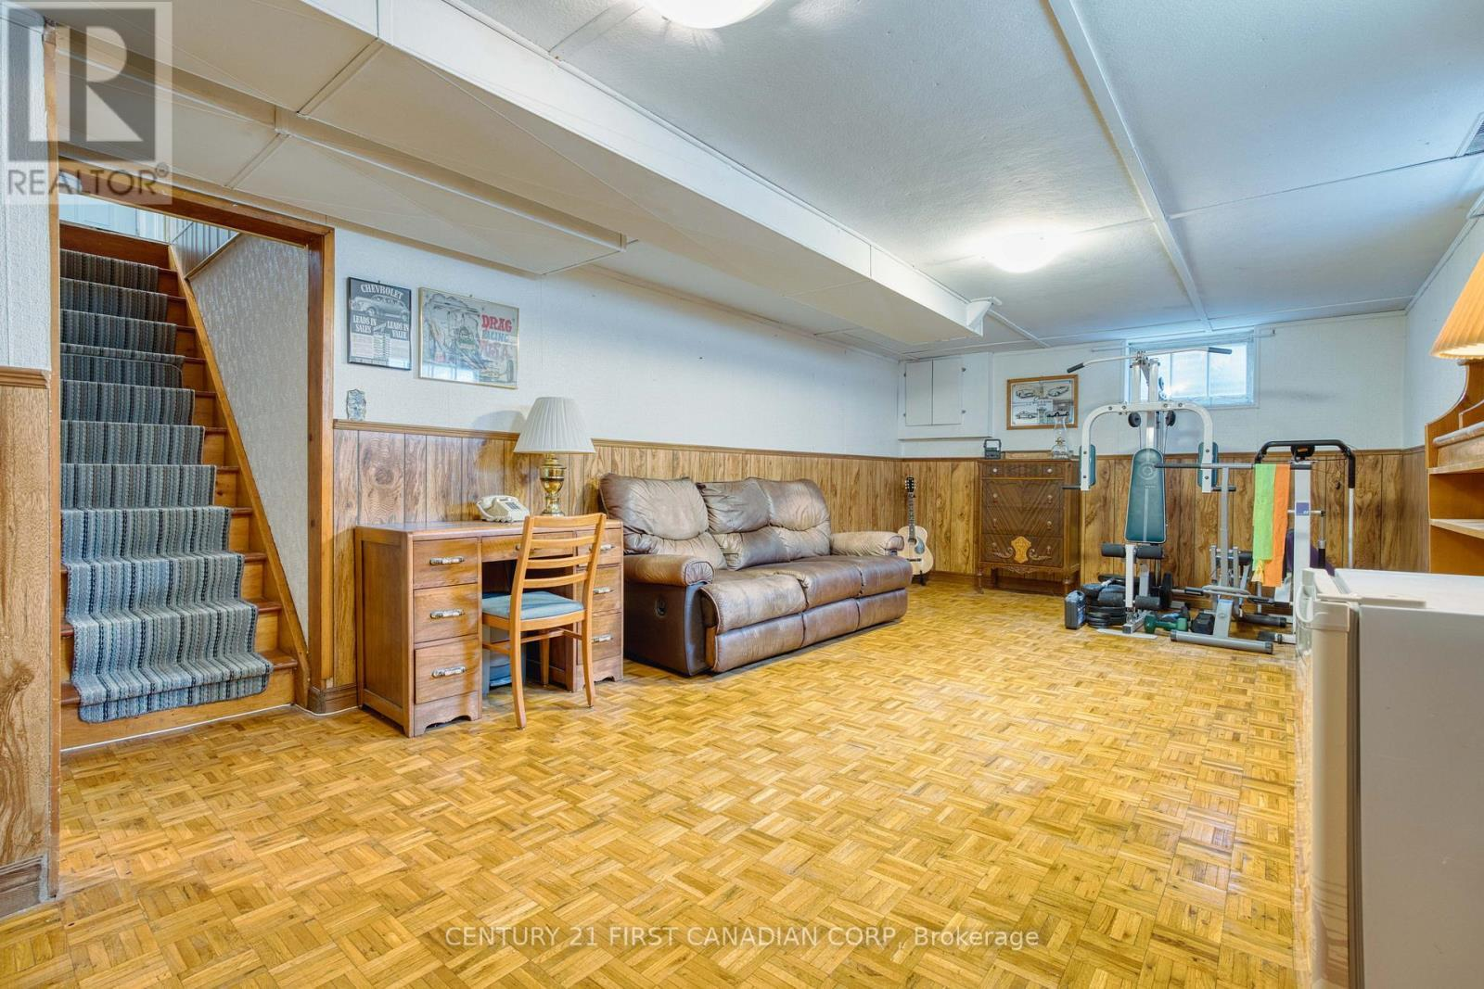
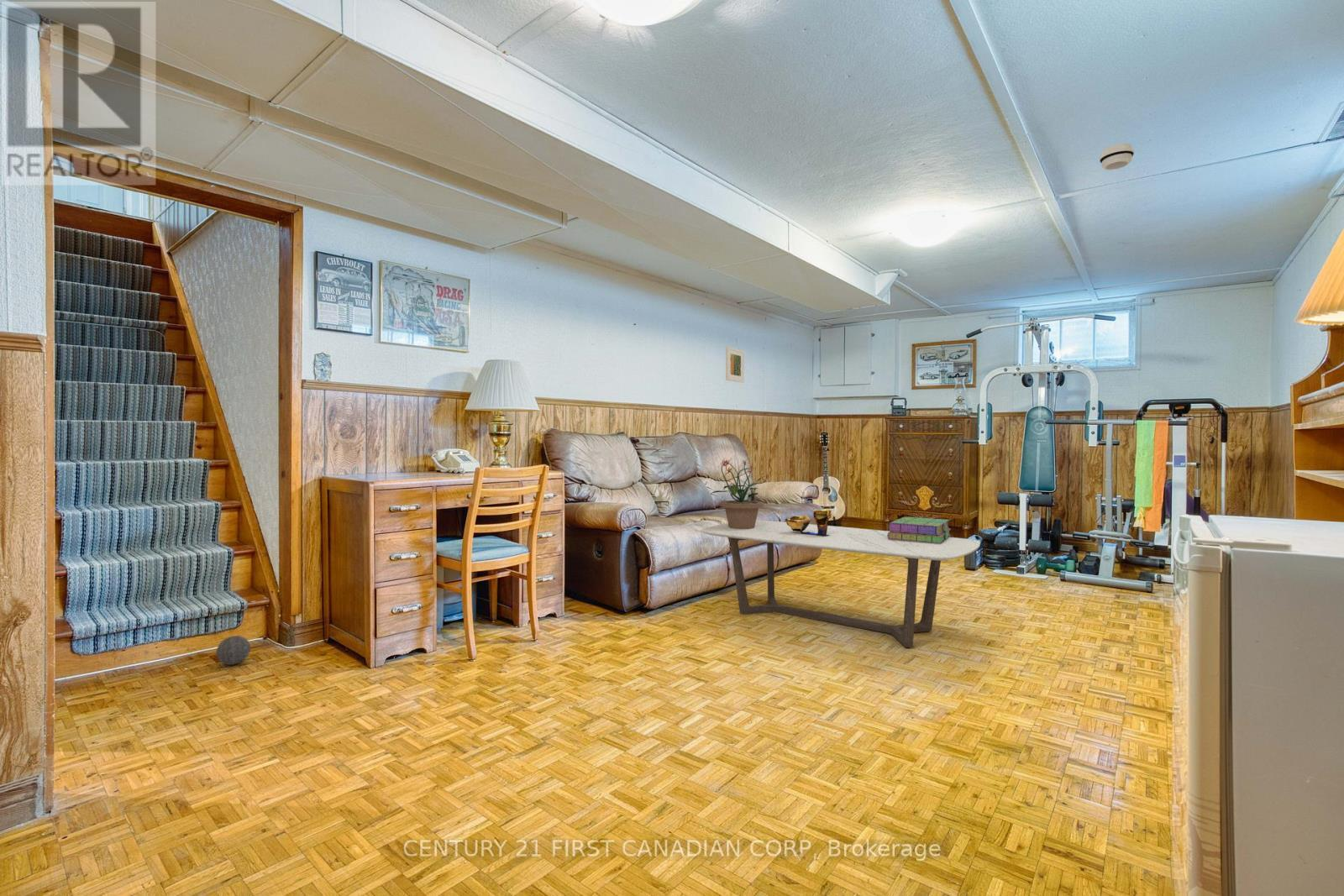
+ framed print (735, 364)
+ potted plant (738, 492)
+ decorative bowl (808, 521)
+ smoke detector (1116, 157)
+ stack of books (920, 528)
+ coffee table (832, 549)
+ ball (234, 650)
